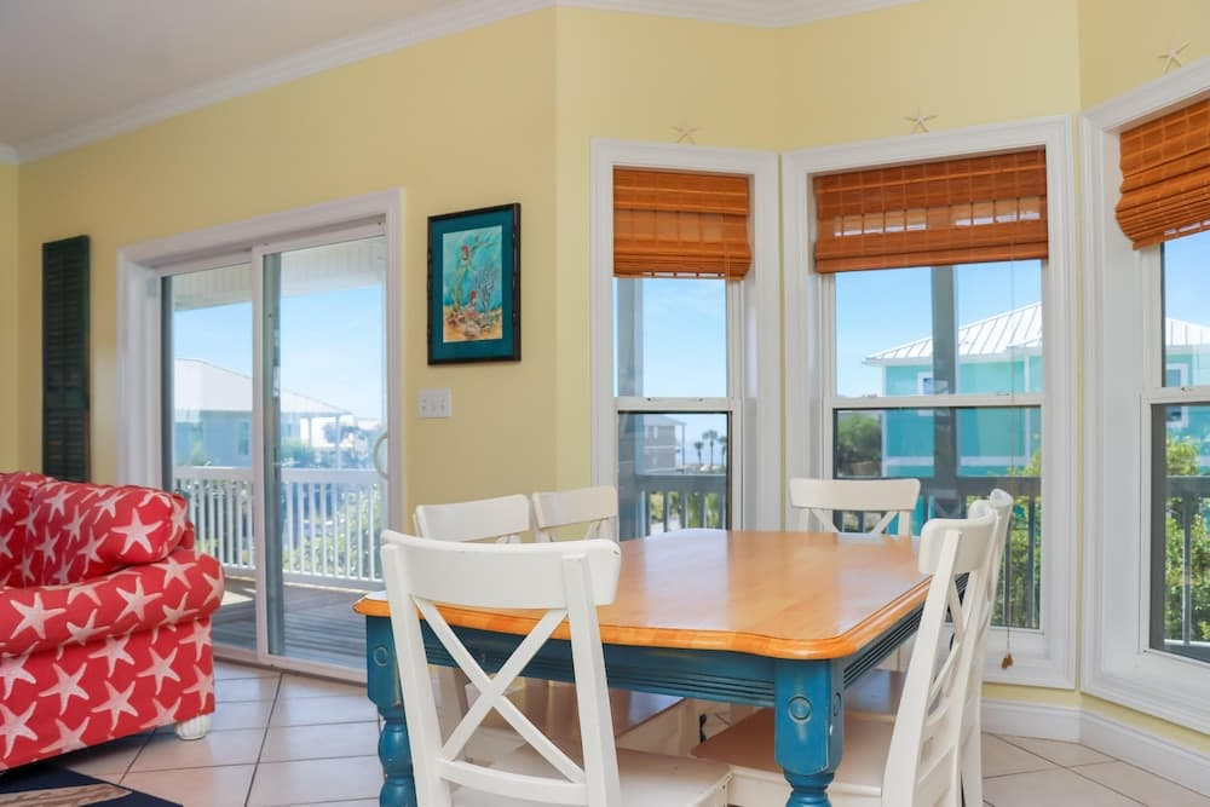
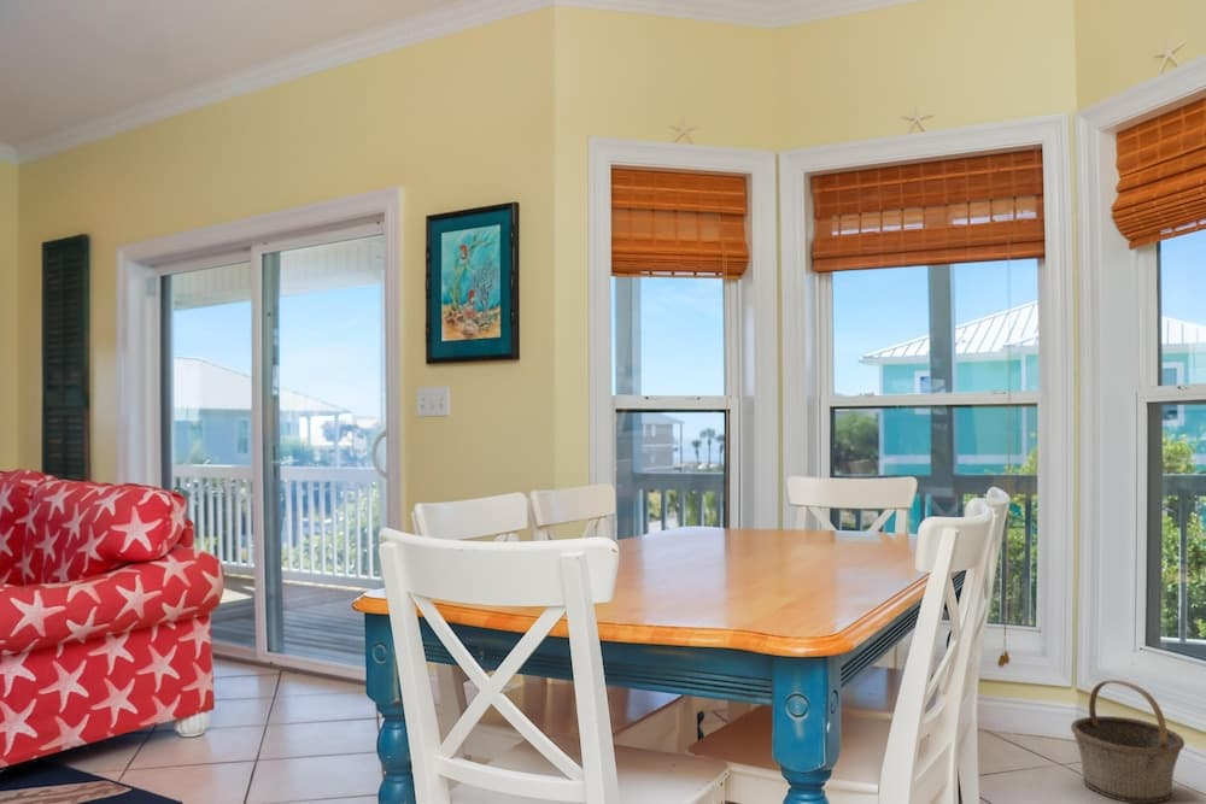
+ basket (1125, 735)
